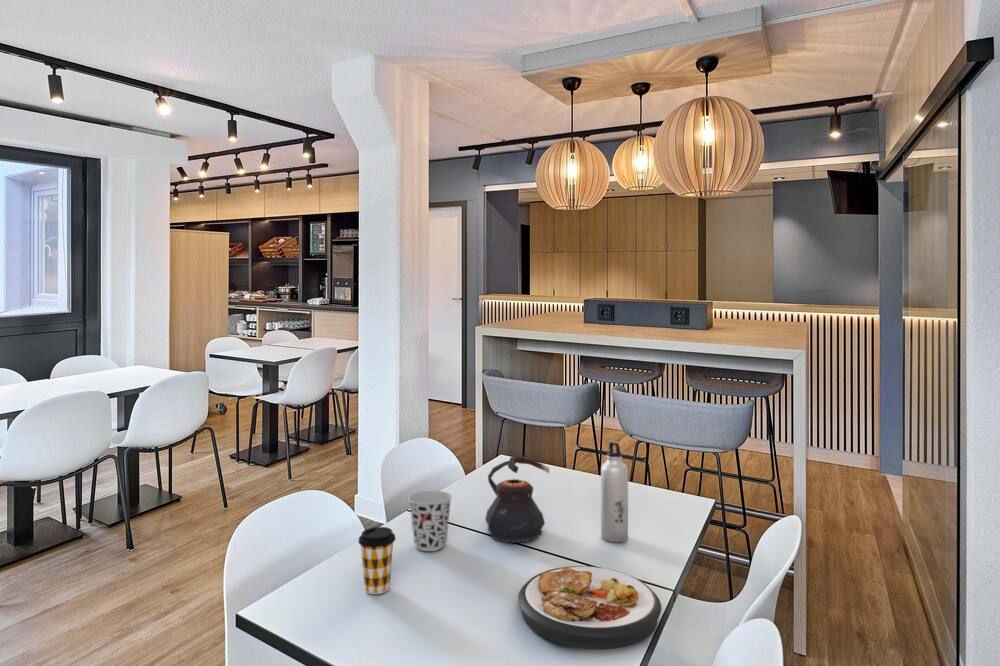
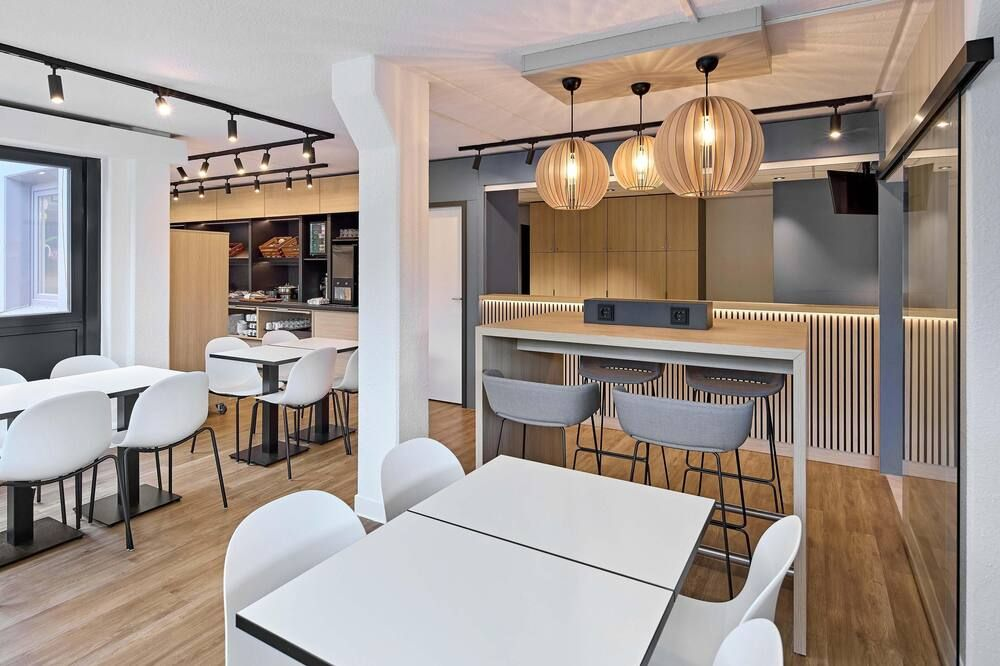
- water bottle (614, 489)
- plate (588, 597)
- teapot (513, 494)
- coffee cup (377, 560)
- cup (430, 521)
